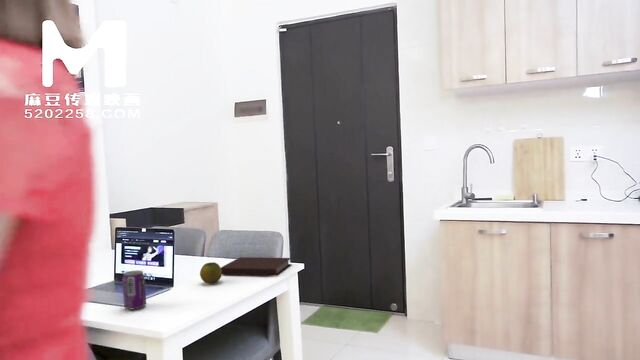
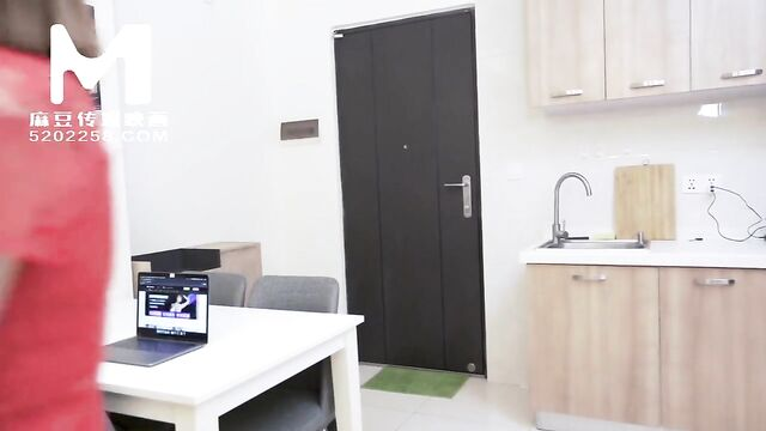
- beverage can (134, 289)
- notebook (257, 266)
- fruit (210, 272)
